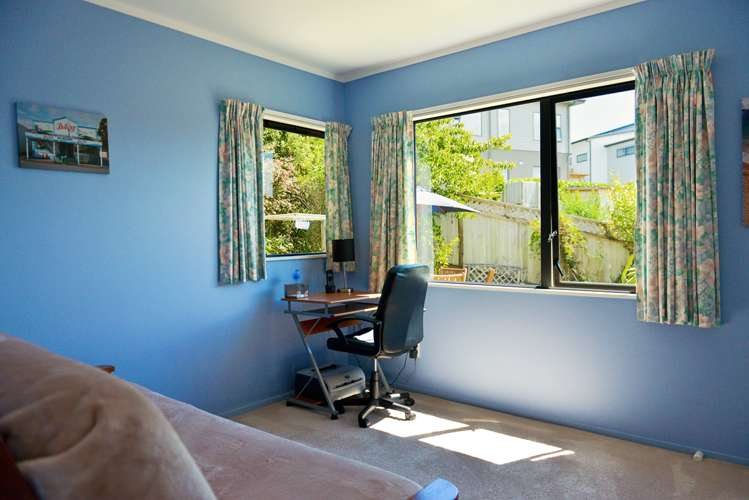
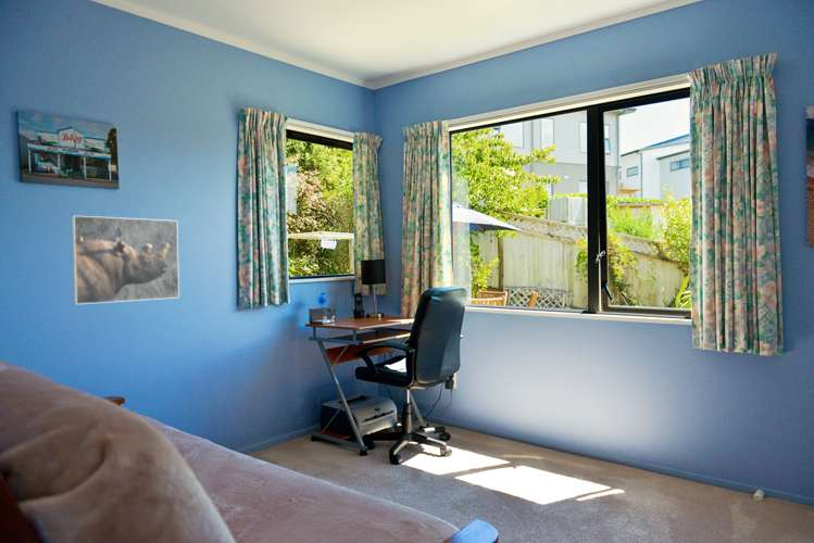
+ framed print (128, 260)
